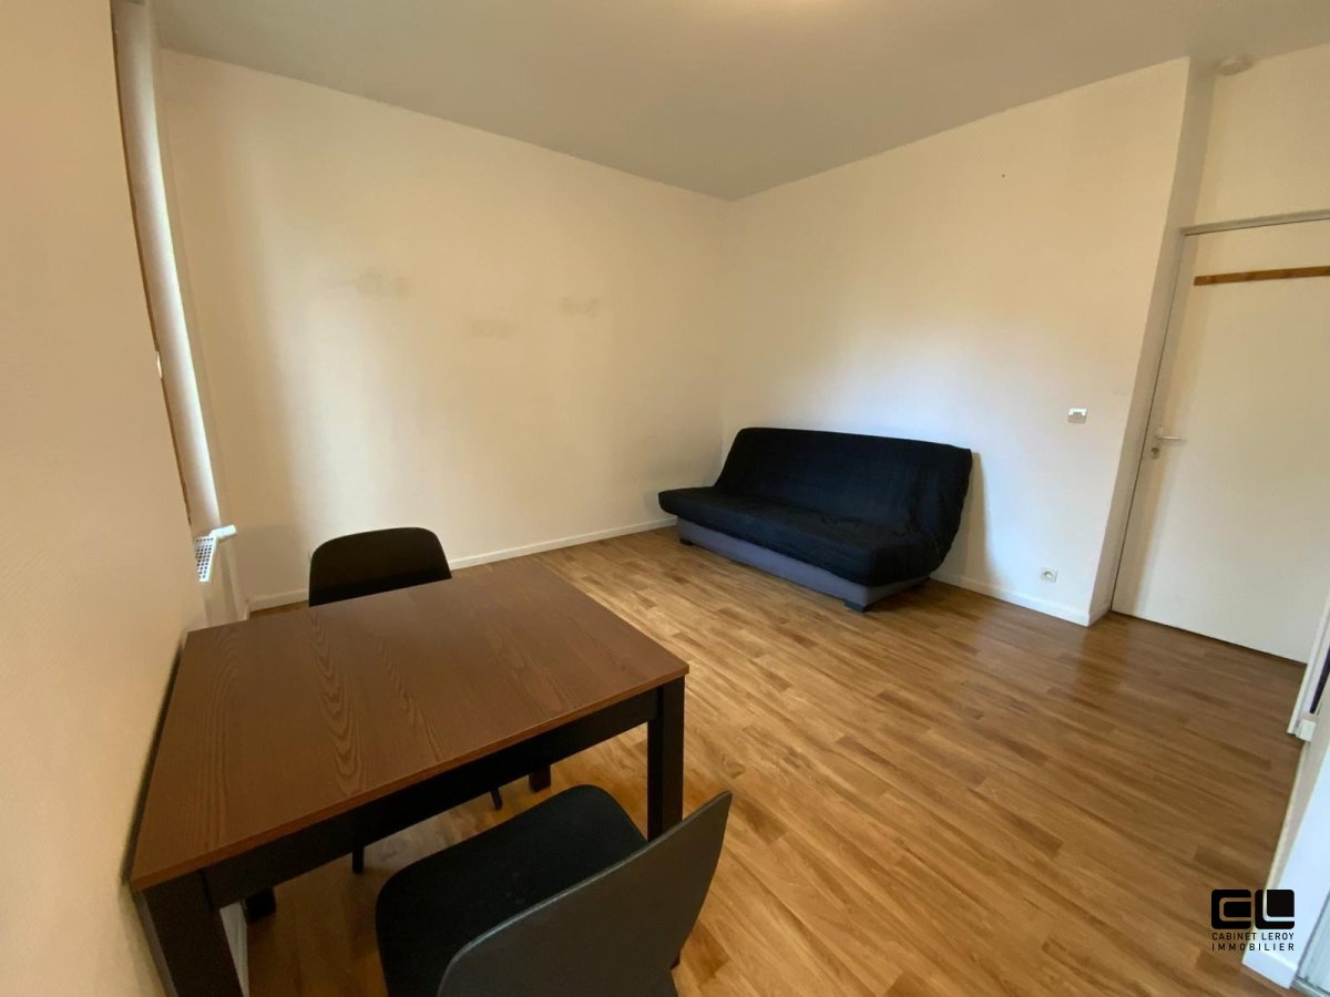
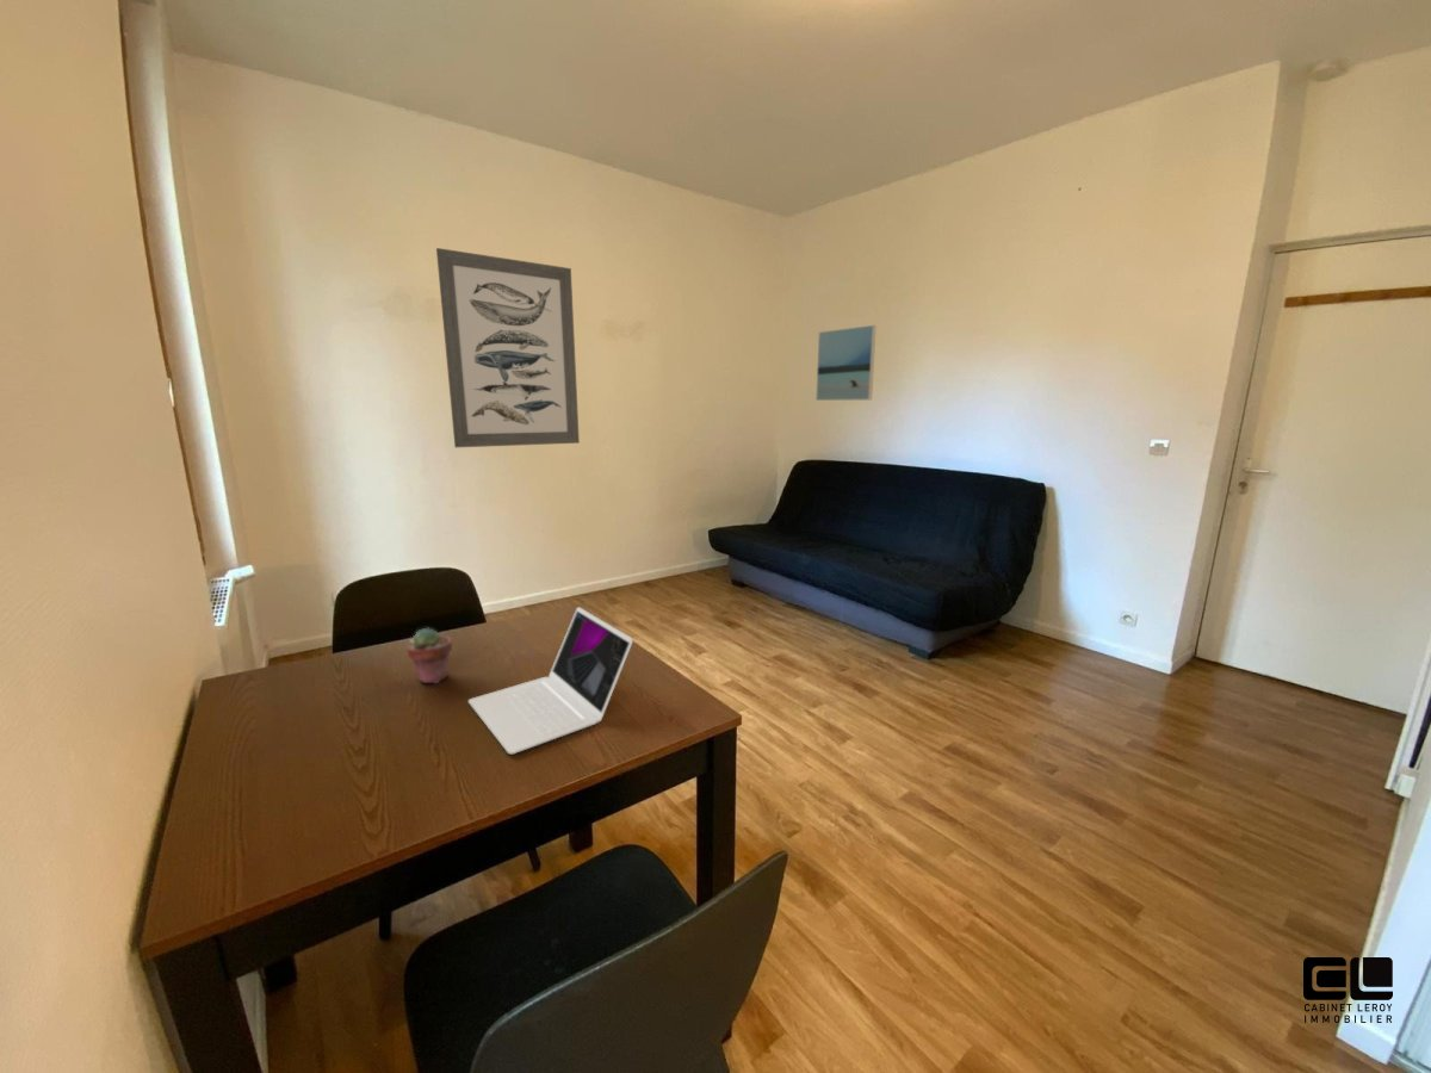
+ potted succulent (429, 652)
+ laptop (551, 669)
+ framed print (844, 365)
+ wall art (514, 354)
